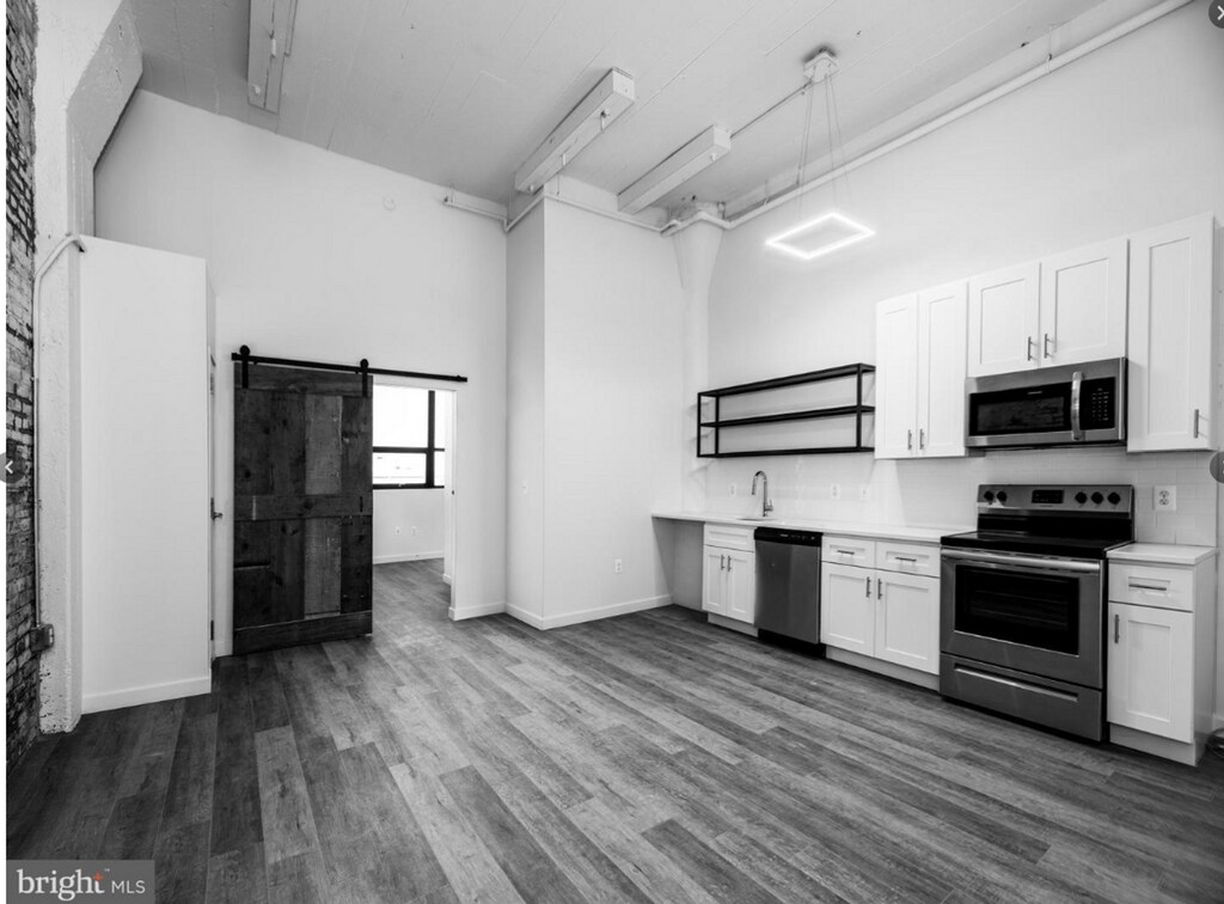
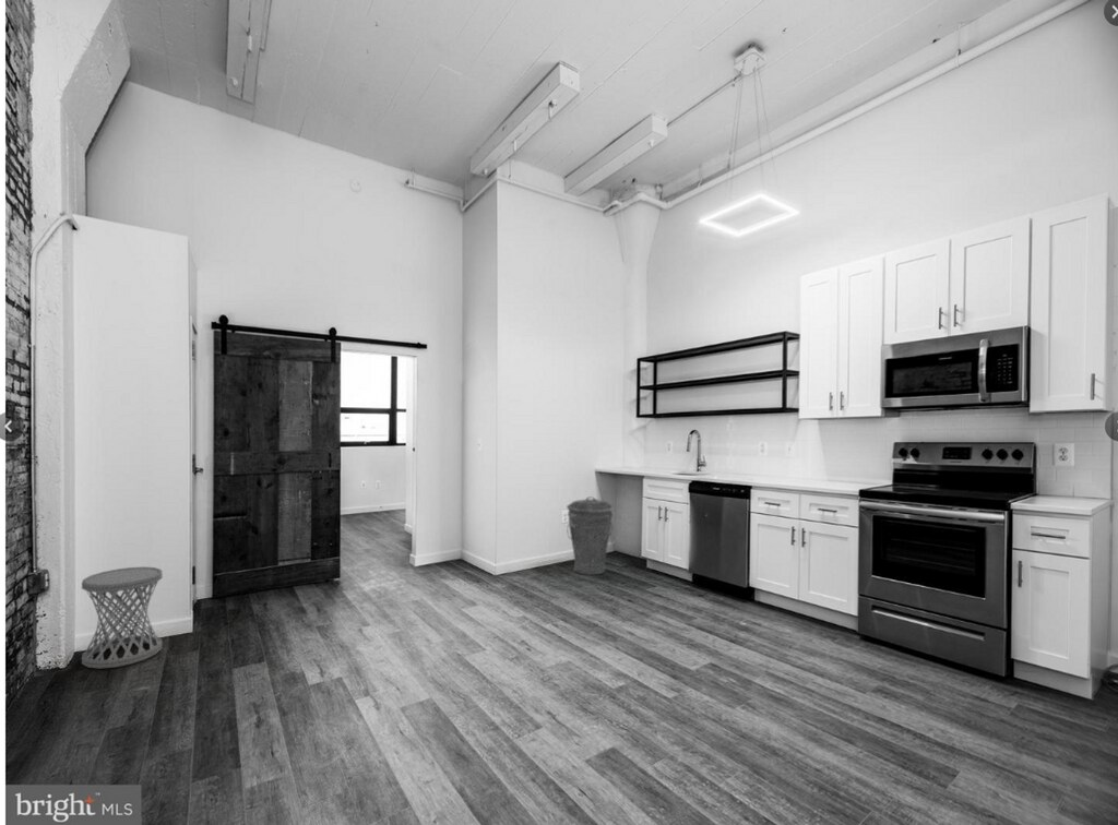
+ trash can (590, 534)
+ side table (122, 614)
